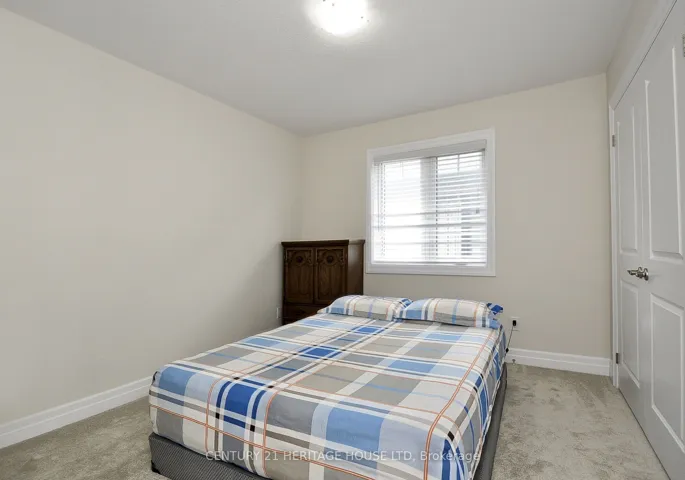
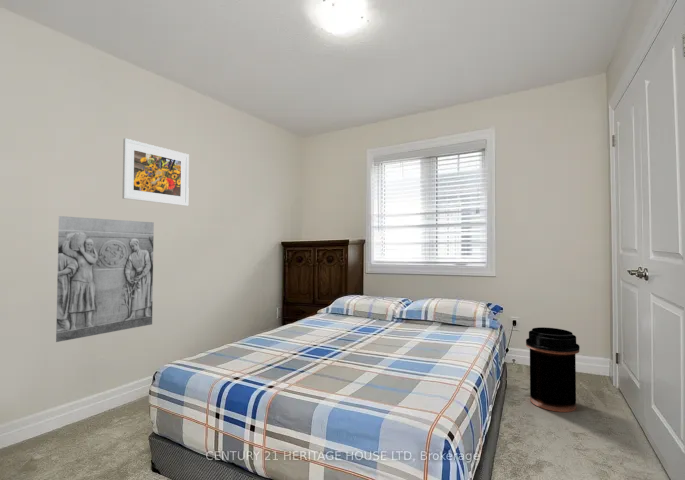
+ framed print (158, 174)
+ trash can (552, 367)
+ wall relief (107, 275)
